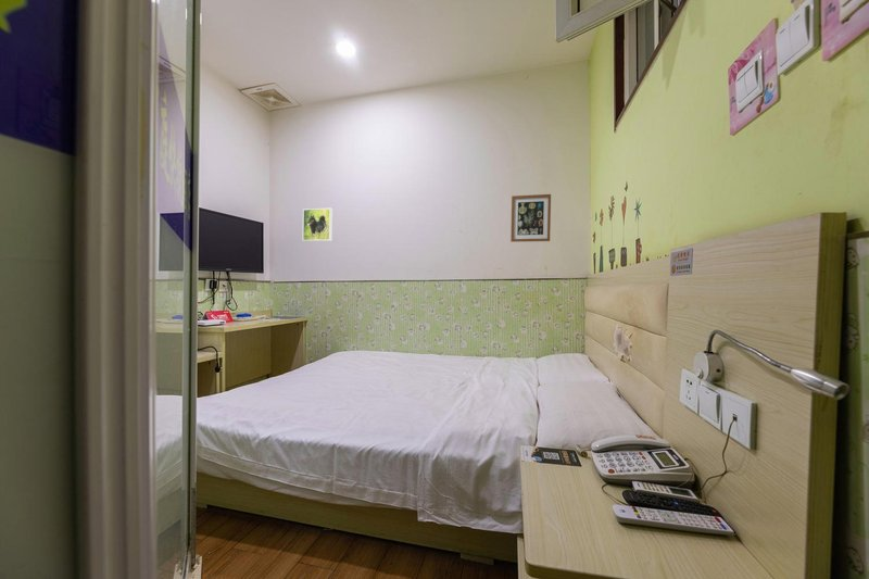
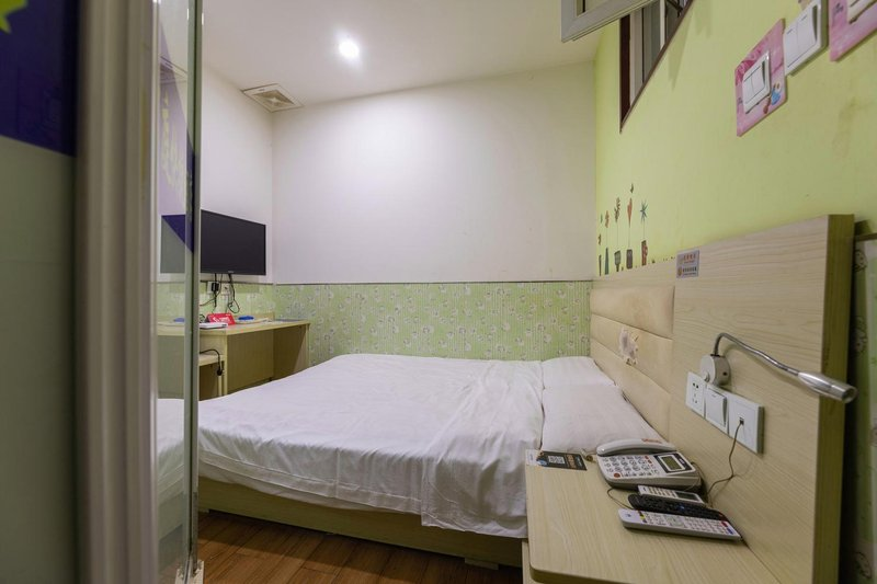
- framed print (317, 224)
- wall art (530, 218)
